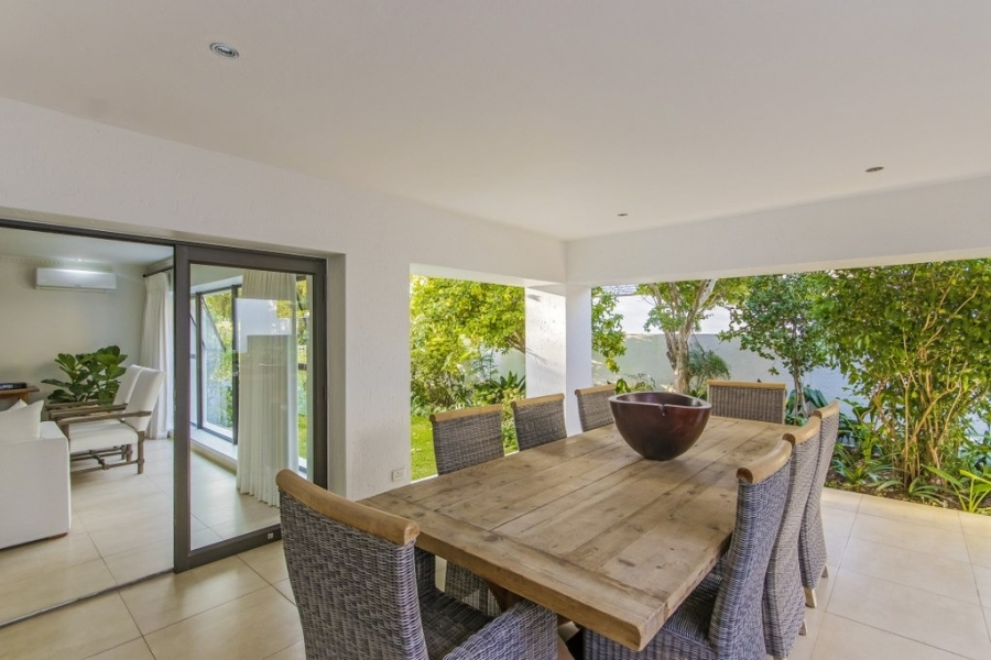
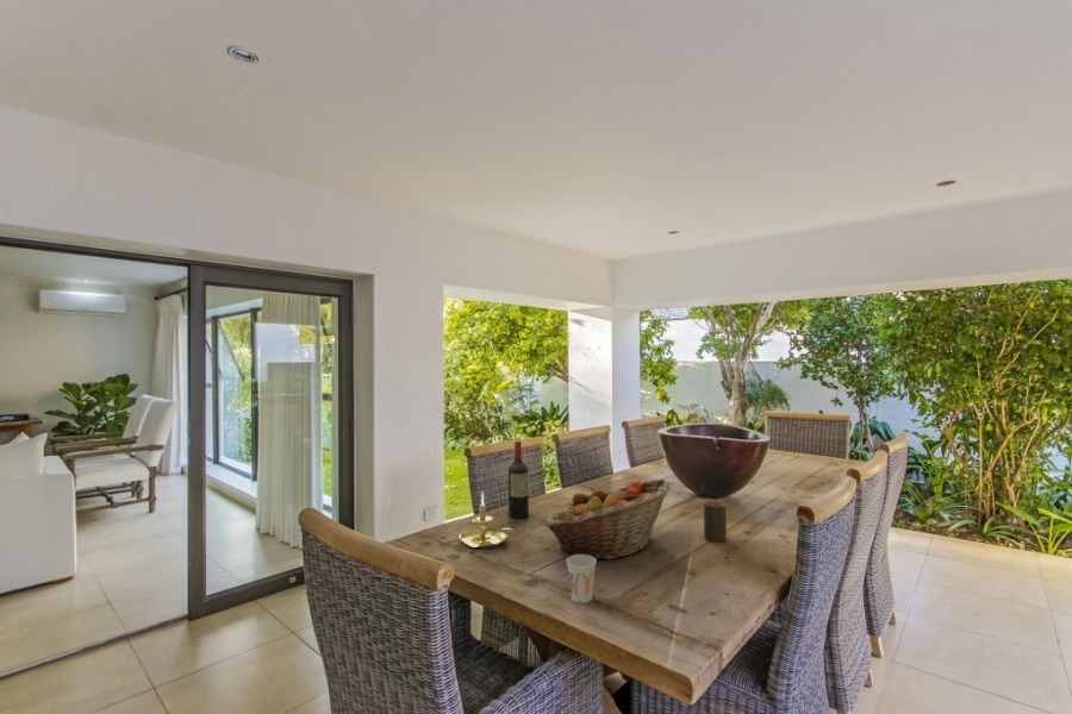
+ cup (581, 578)
+ wine bottle (518, 478)
+ fruit basket (610, 513)
+ candle holder (486, 516)
+ cup (715, 520)
